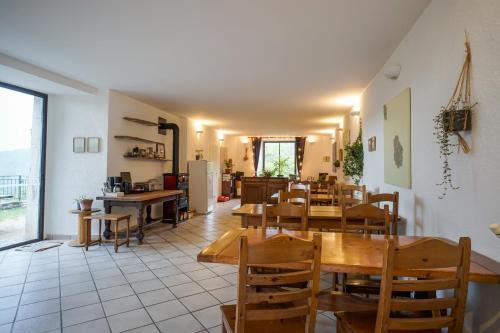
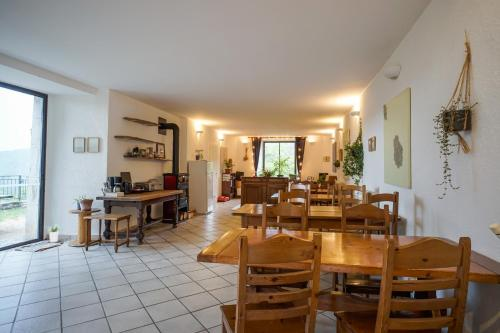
+ potted plant (54, 233)
